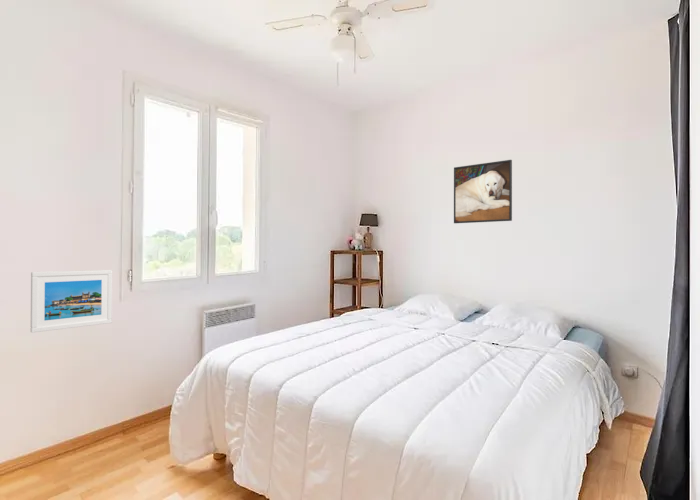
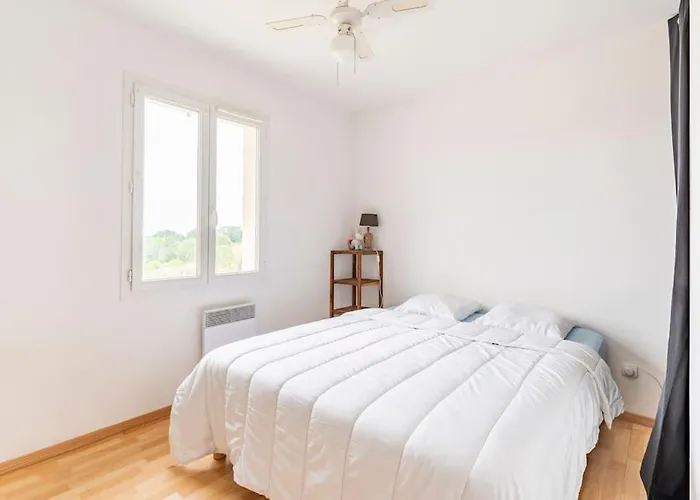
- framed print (74, 299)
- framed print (481, 192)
